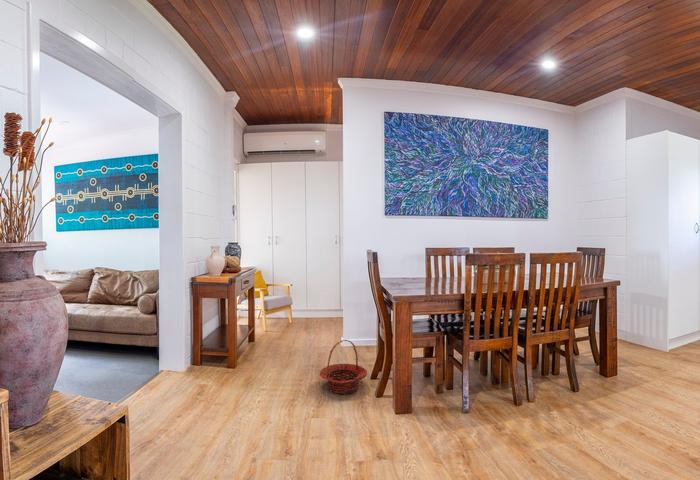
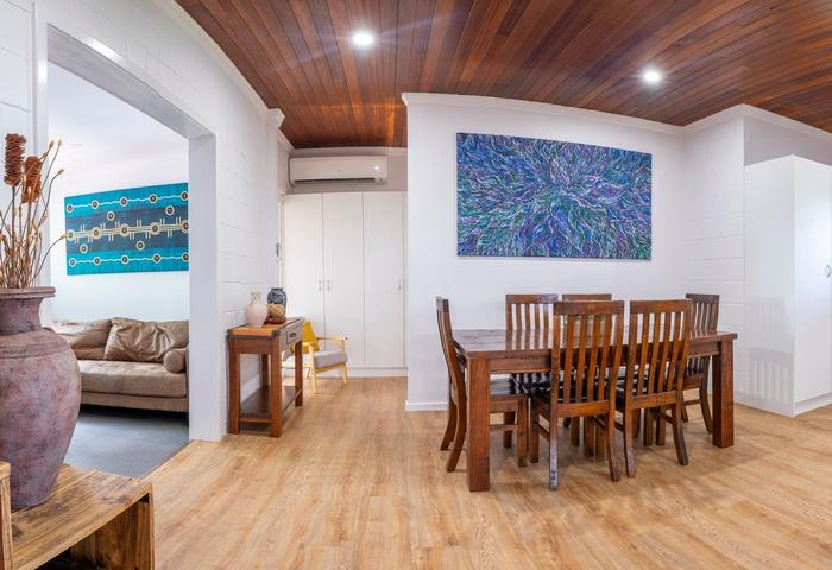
- basket (343, 364)
